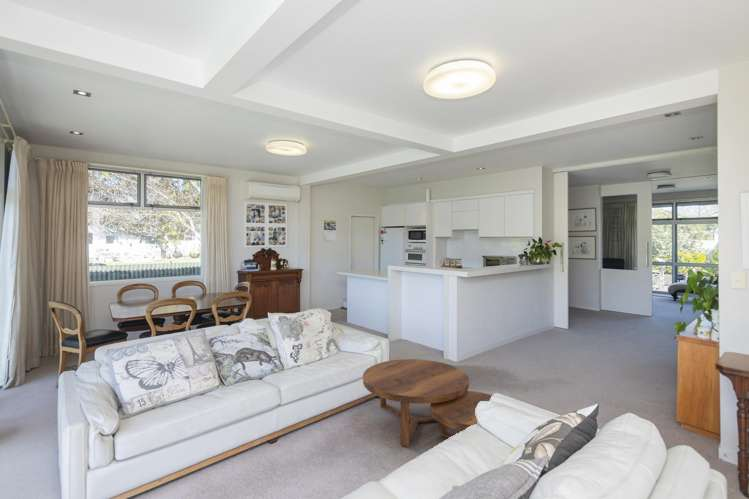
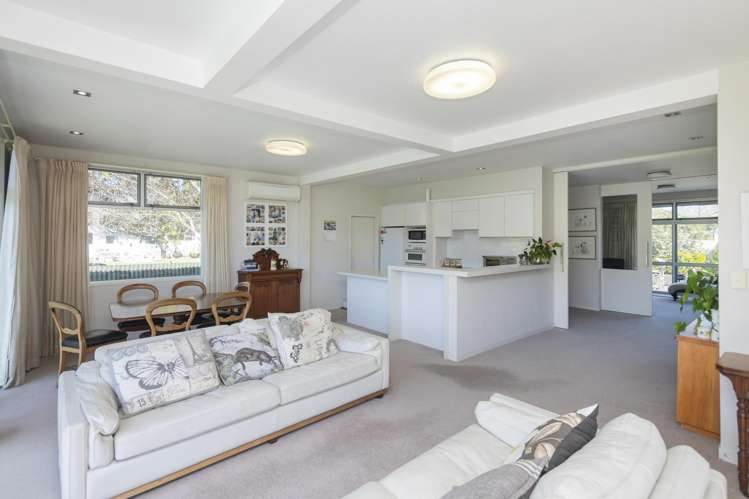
- coffee table (433, 405)
